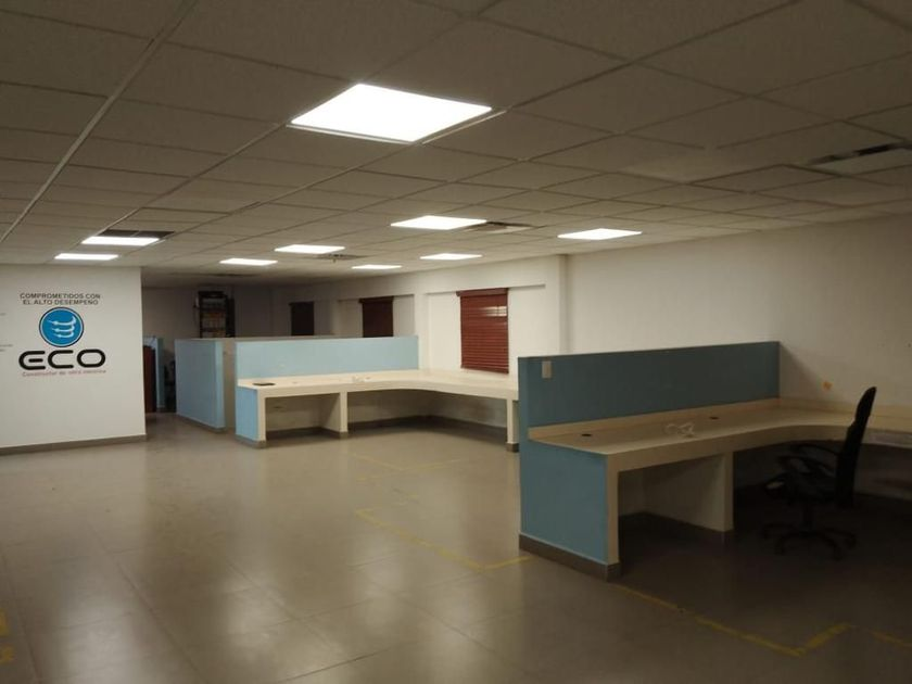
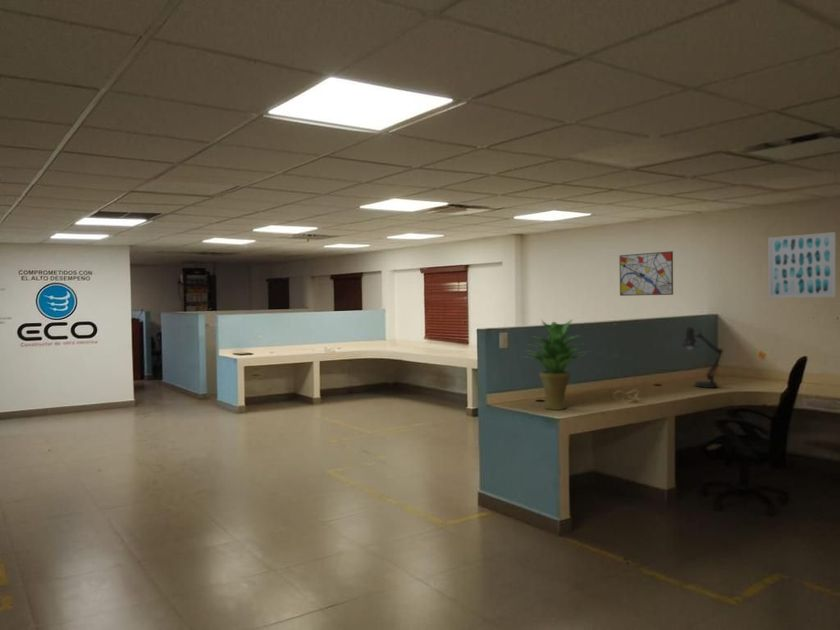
+ desk lamp (698, 345)
+ wall art (645, 274)
+ wall art (800, 266)
+ potted plant (554, 363)
